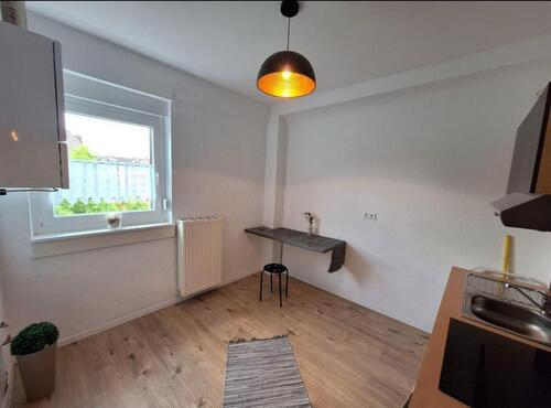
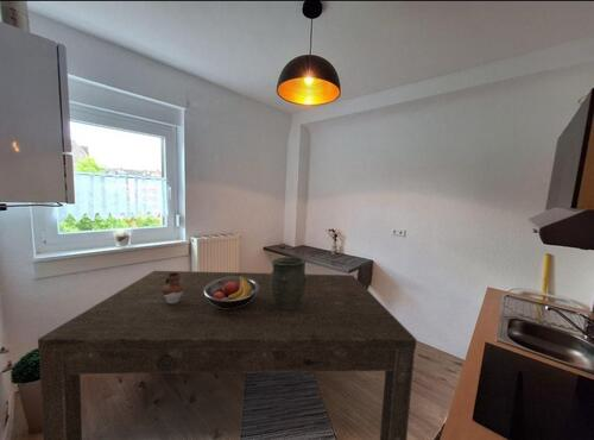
+ ceramic pitcher (172, 287)
+ fruit bowl (232, 293)
+ dining table (248, 342)
+ vase (287, 282)
